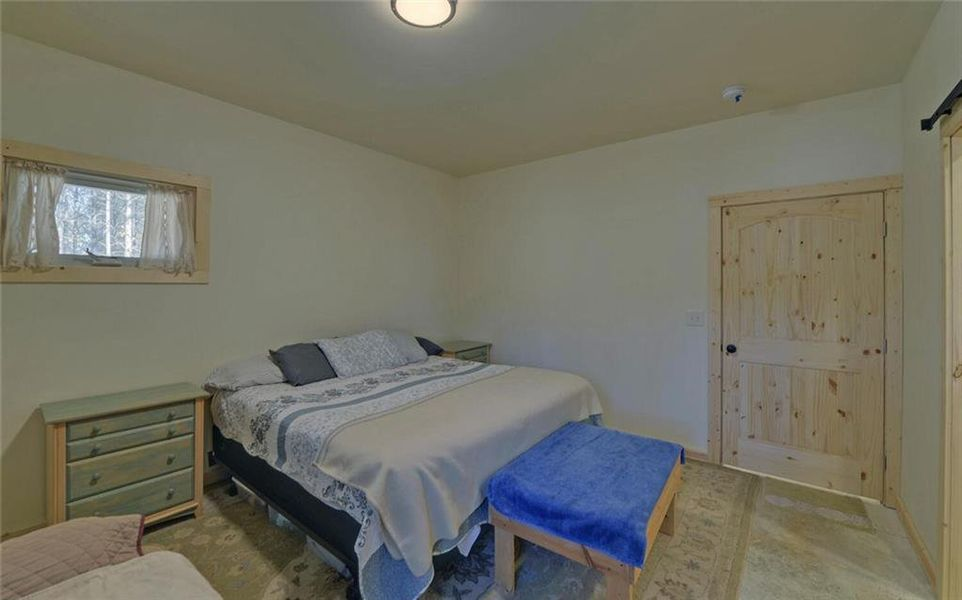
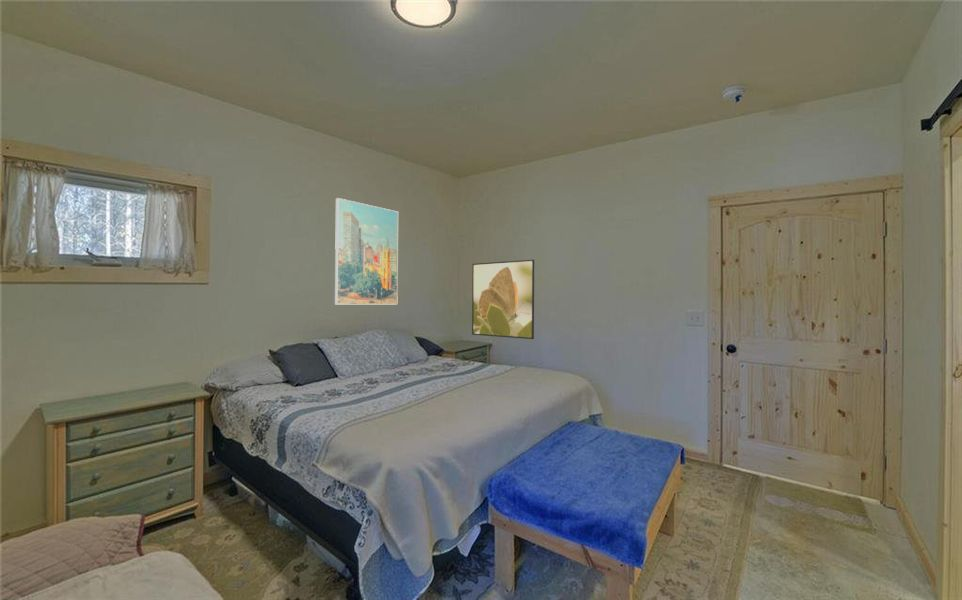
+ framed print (368, 254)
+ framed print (501, 299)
